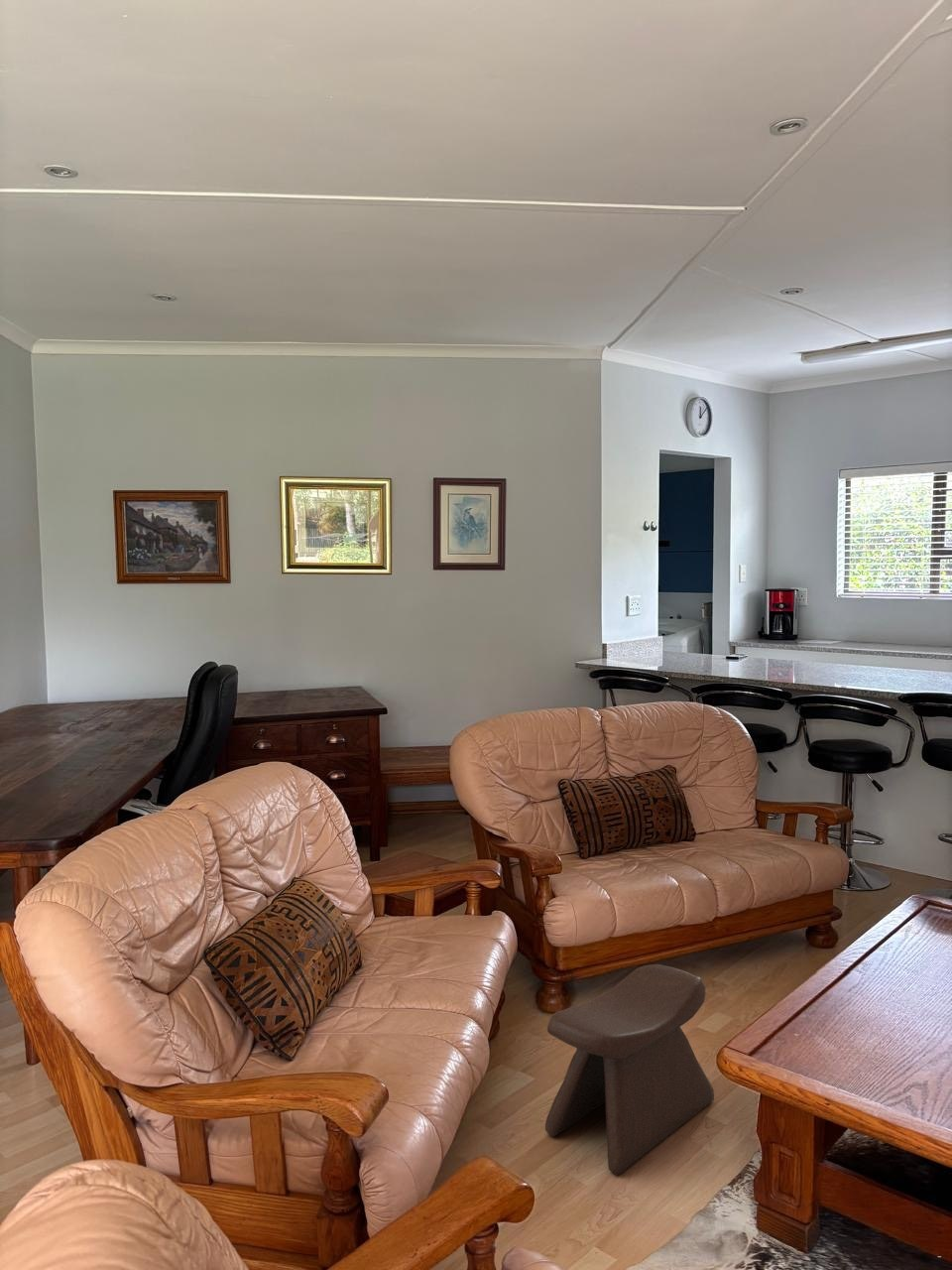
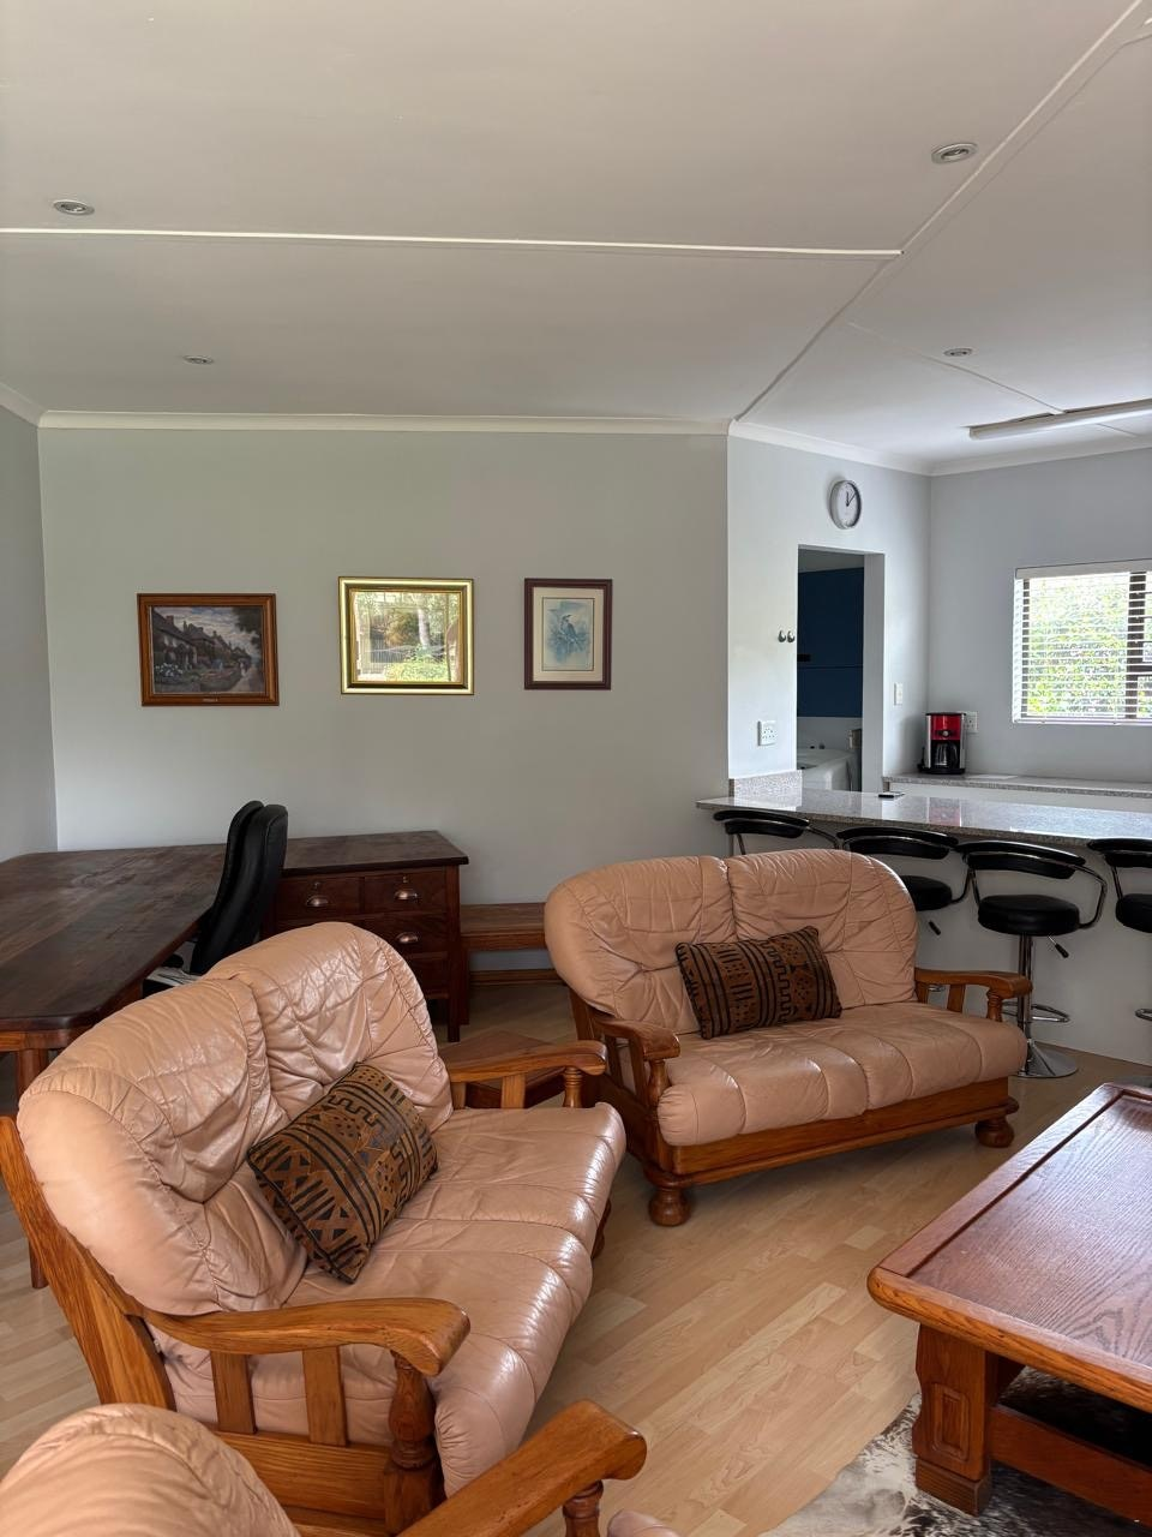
- stool (631, 1057)
